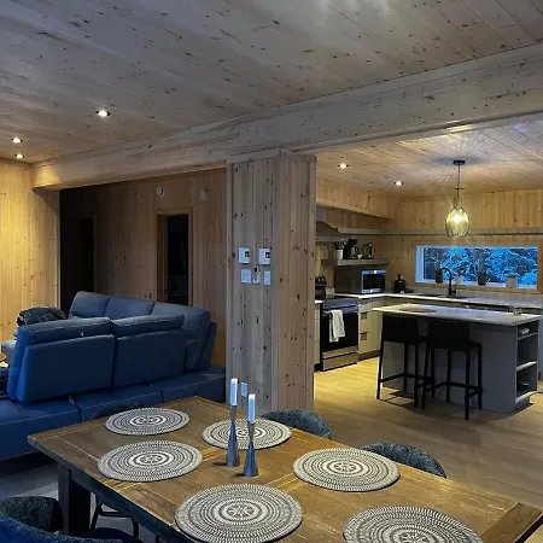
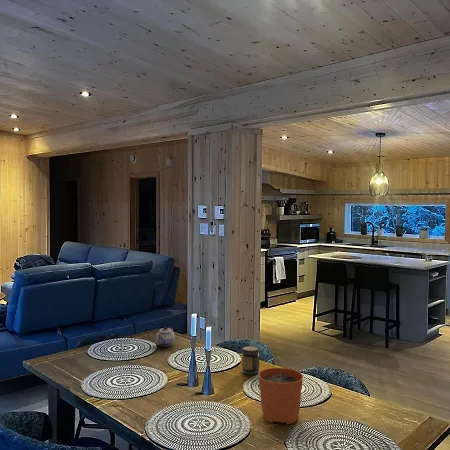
+ teapot (165, 335)
+ jar (250, 360)
+ plant pot (280, 385)
